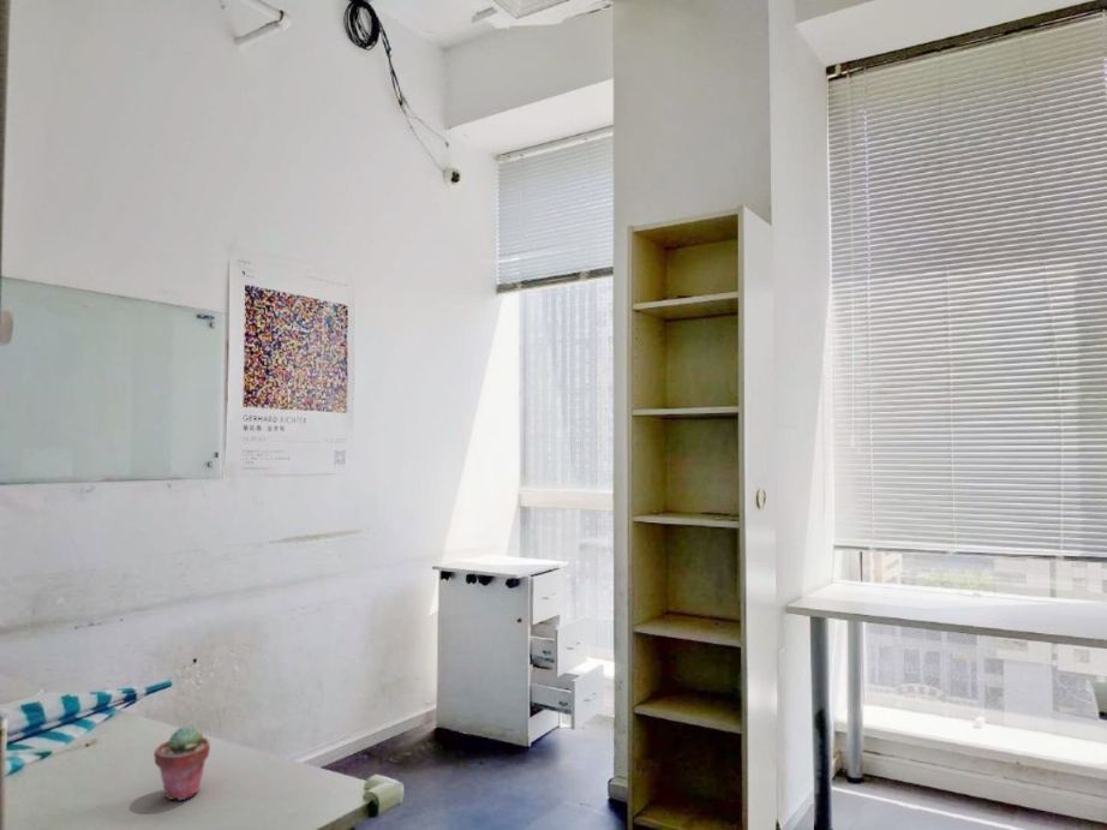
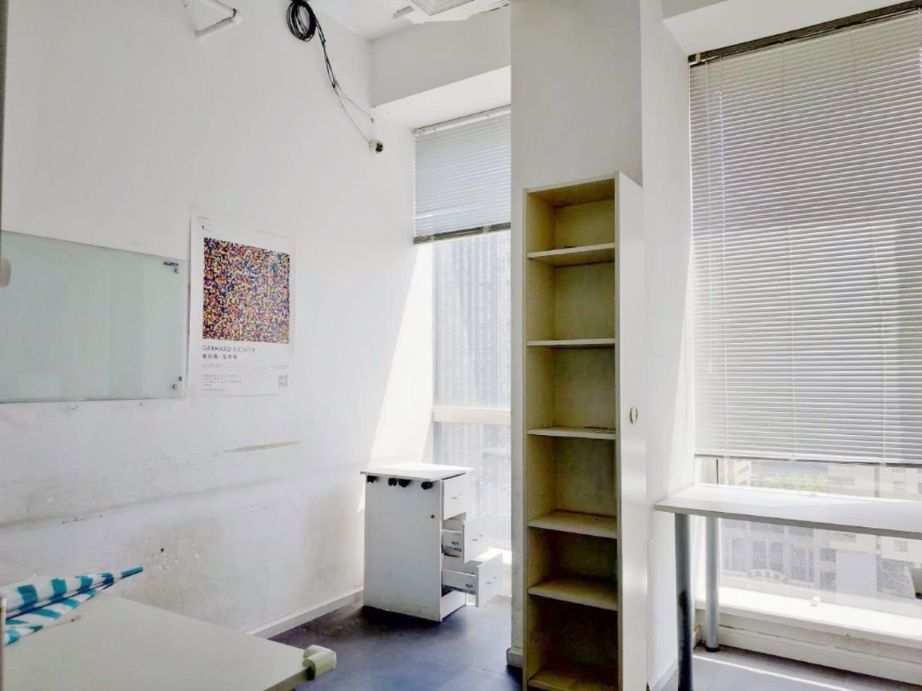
- potted succulent (182, 759)
